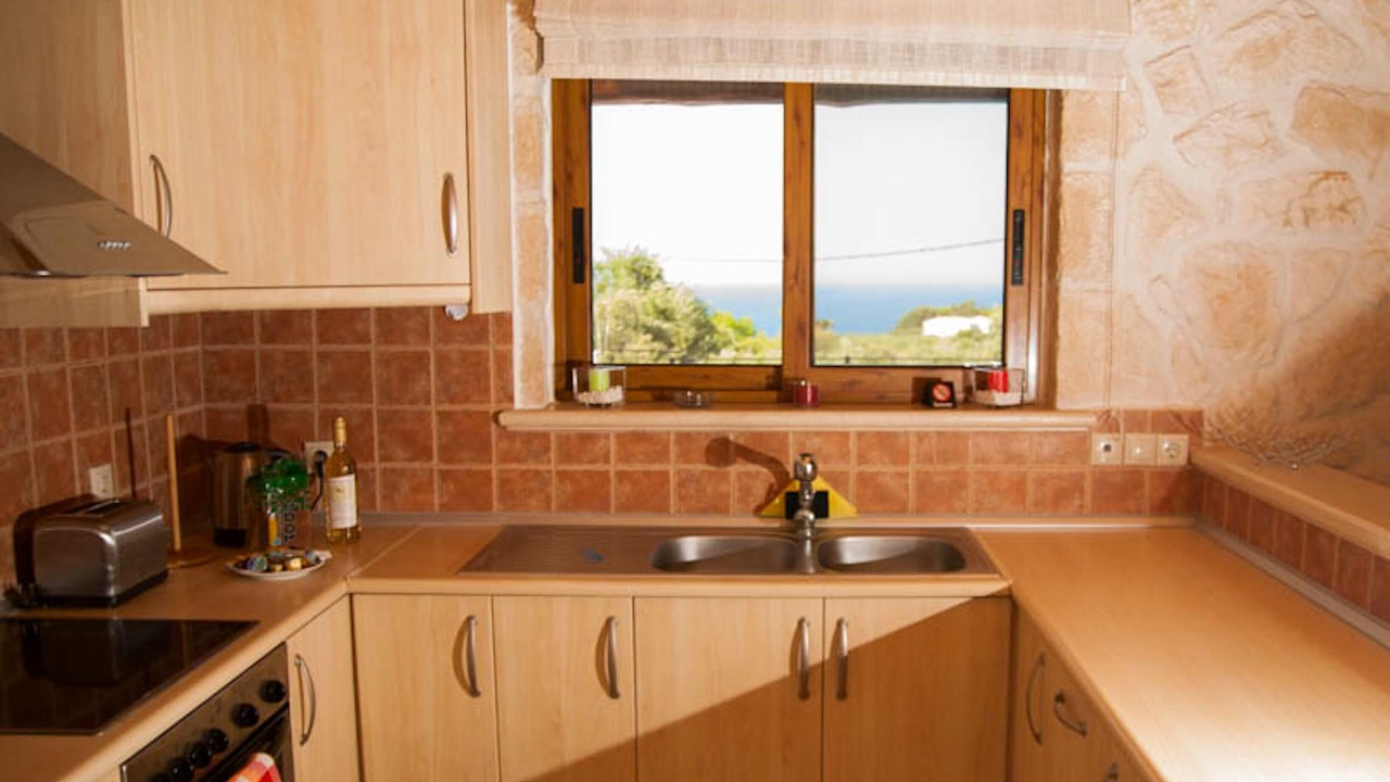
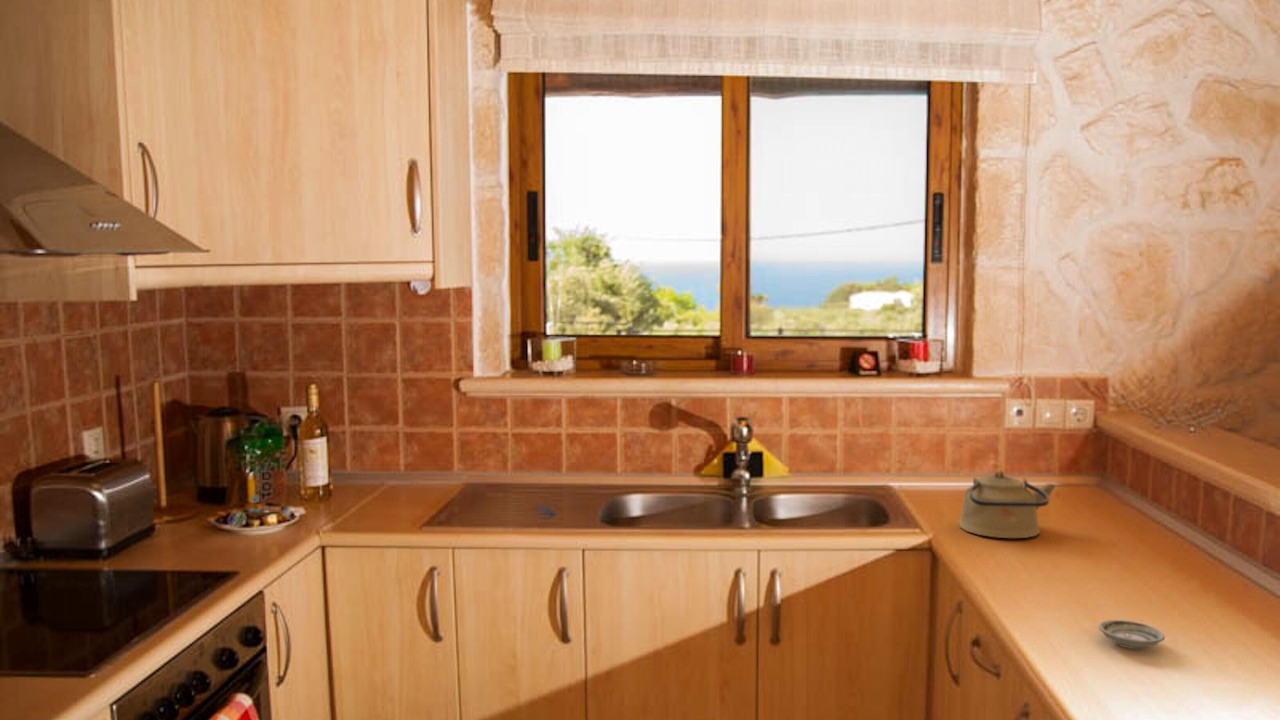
+ kettle (1008, 499)
+ saucer (1130, 636)
